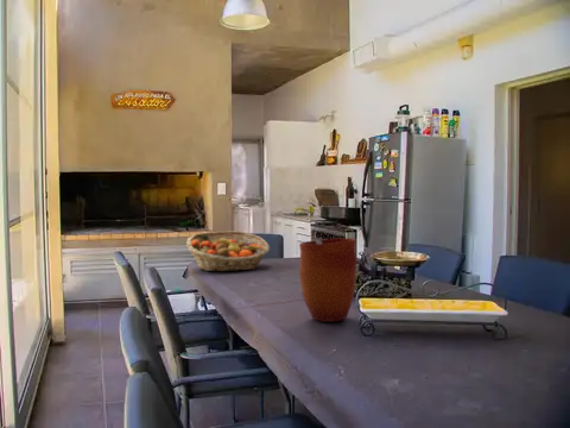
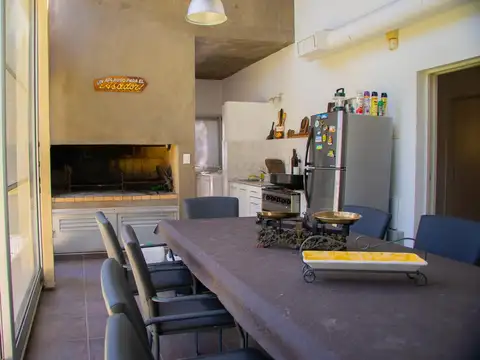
- fruit basket (228, 250)
- vase (328, 278)
